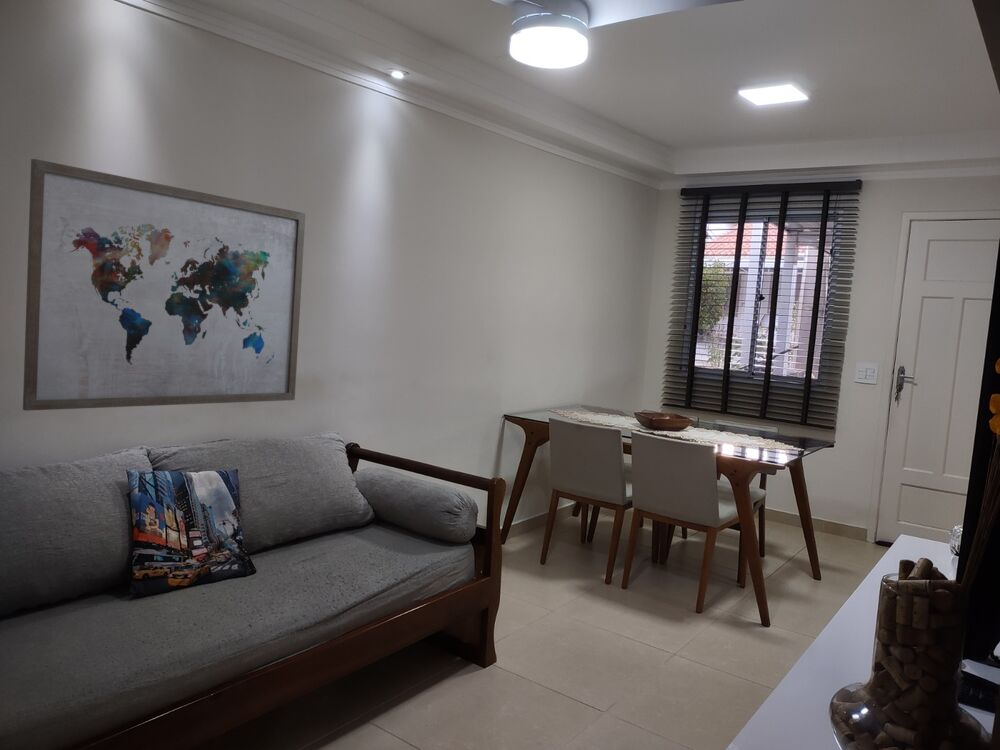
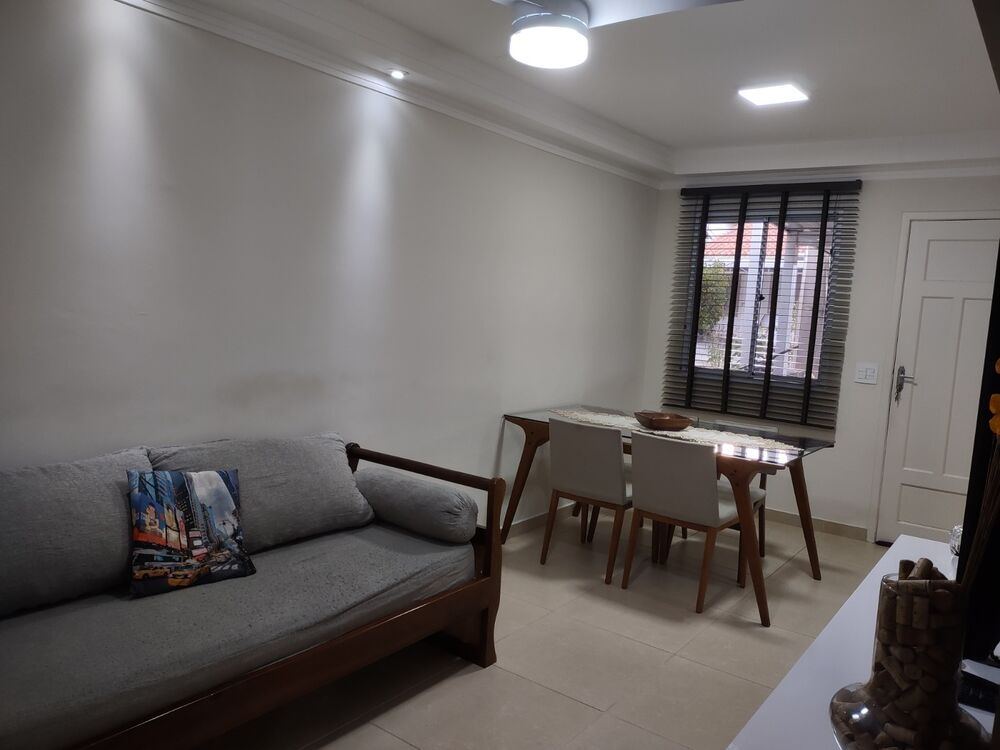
- wall art (183, 298)
